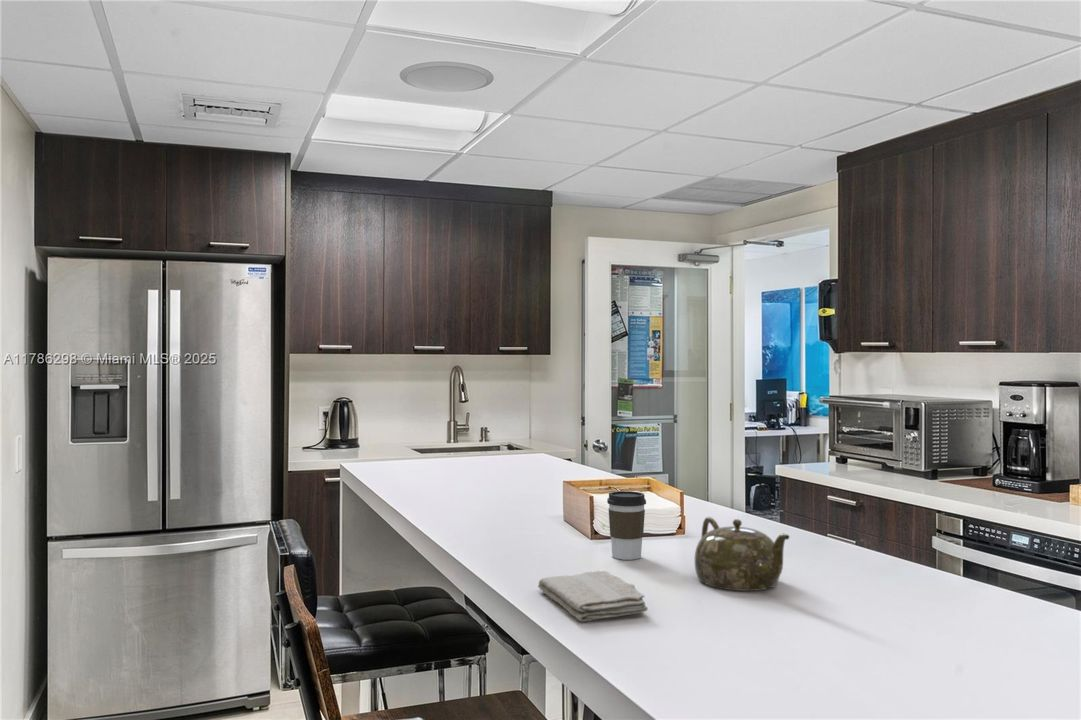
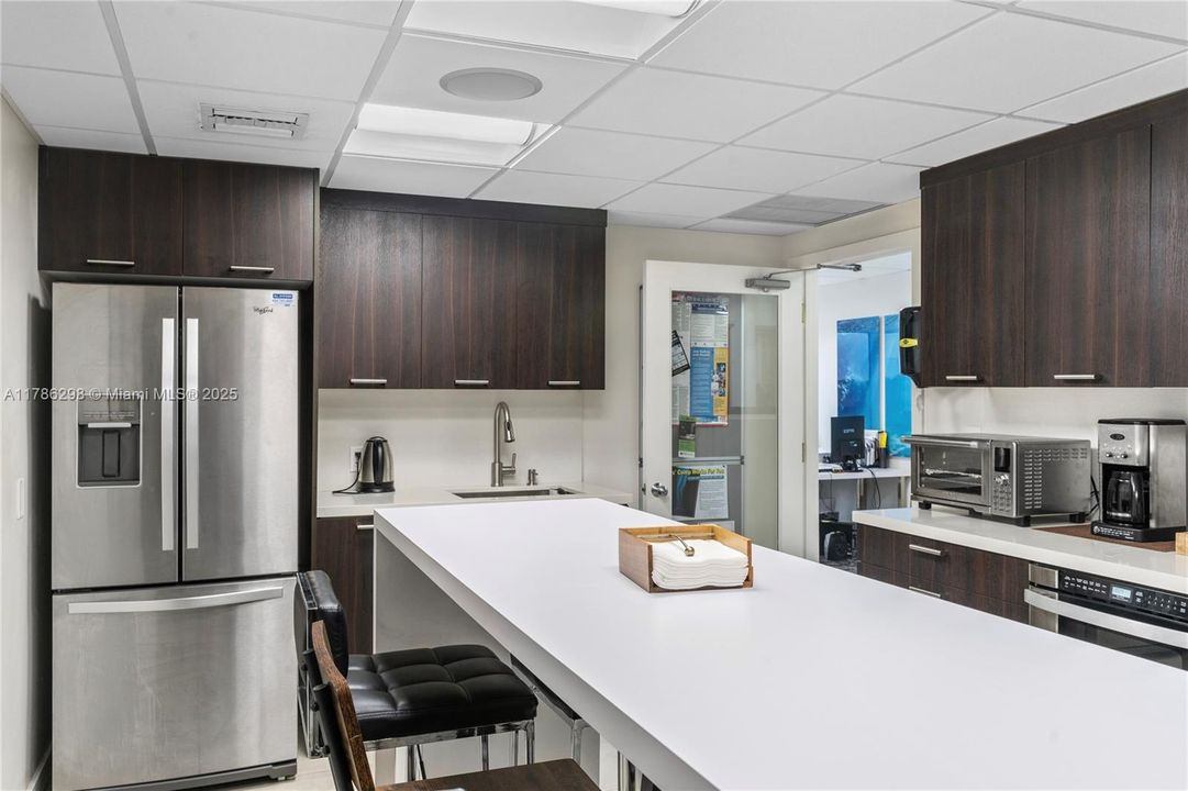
- coffee cup (626, 525)
- teapot (741, 551)
- washcloth (591, 592)
